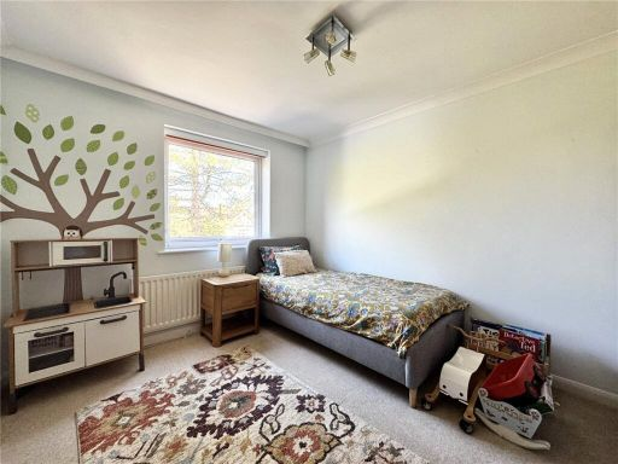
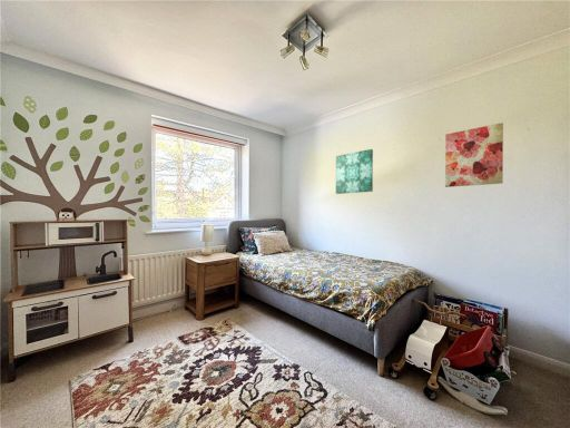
+ wall art (353, 173)
+ wall art (472, 157)
